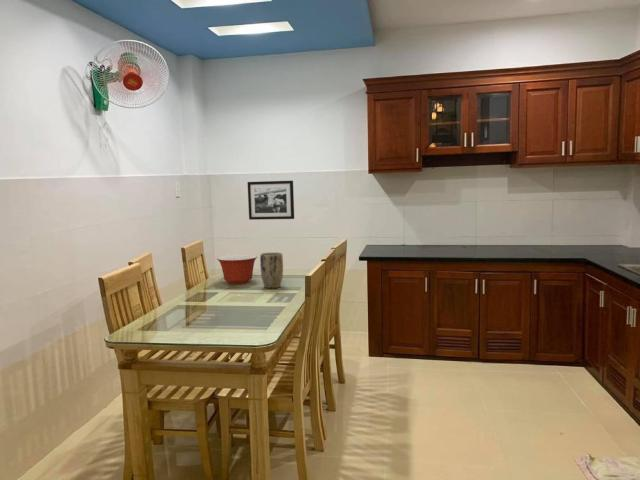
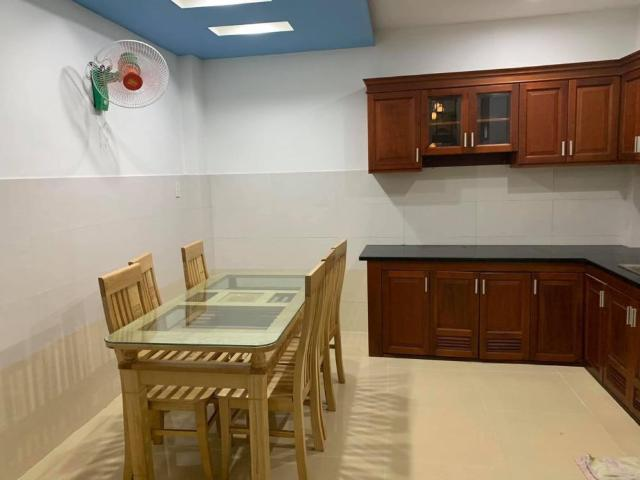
- mixing bowl (237, 269)
- picture frame (270, 200)
- plant pot (271, 270)
